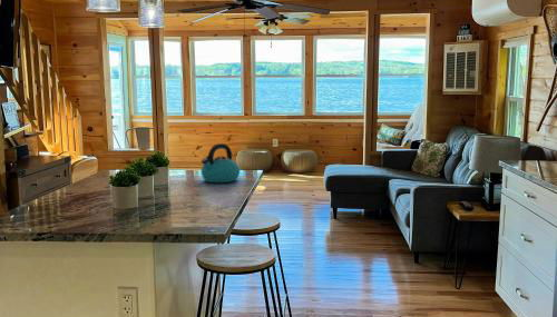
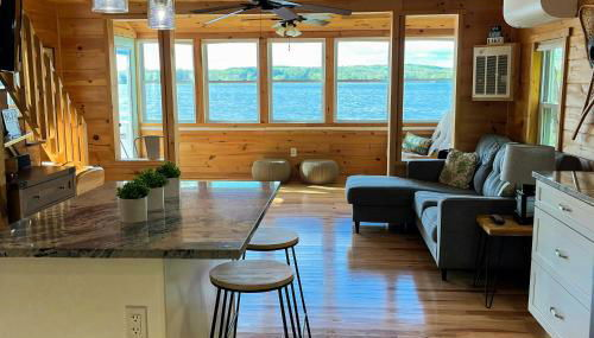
- kettle (218, 162)
